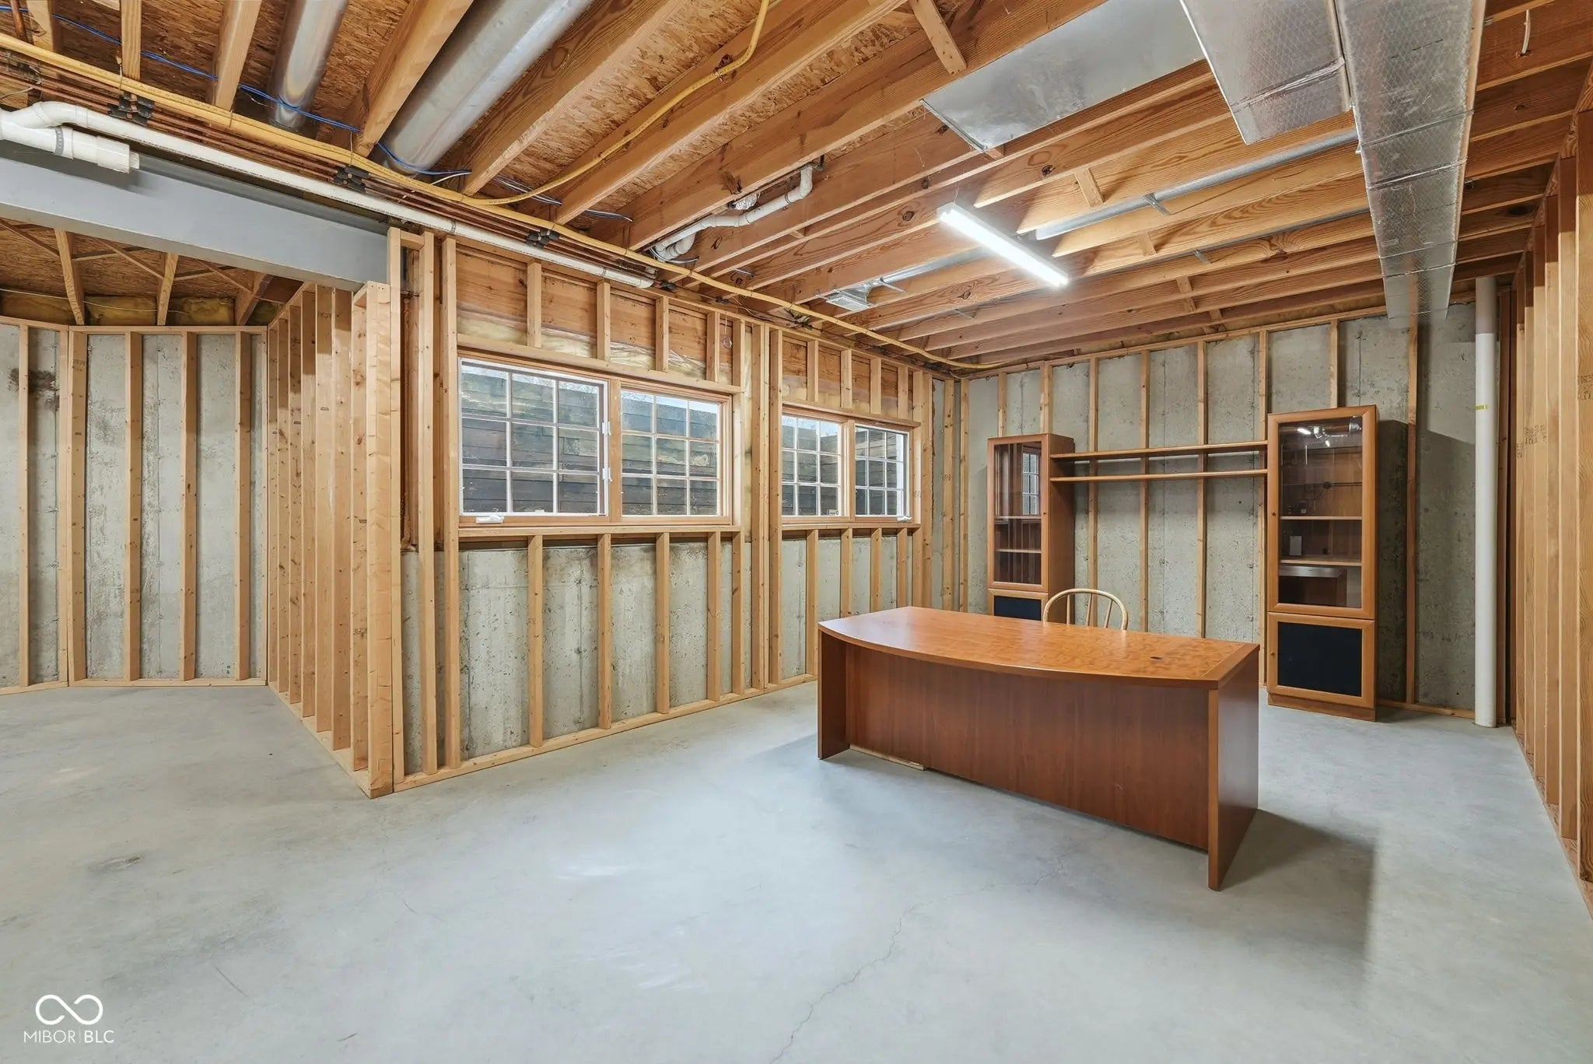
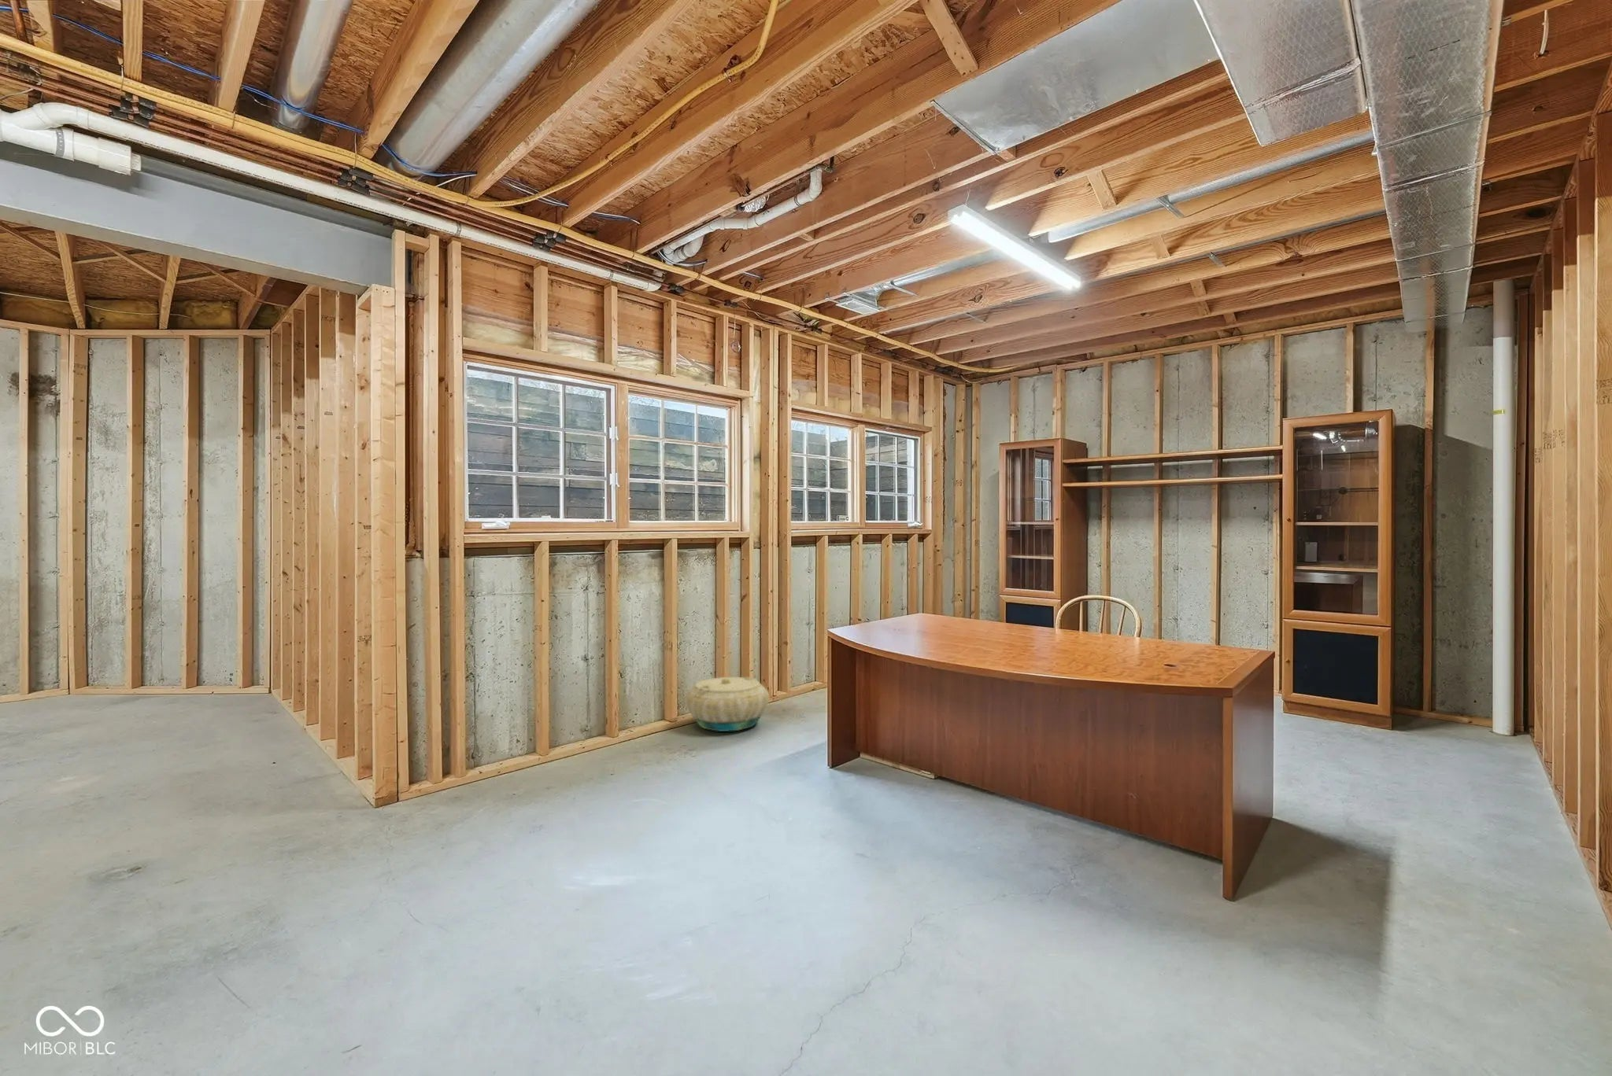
+ basket (727, 701)
